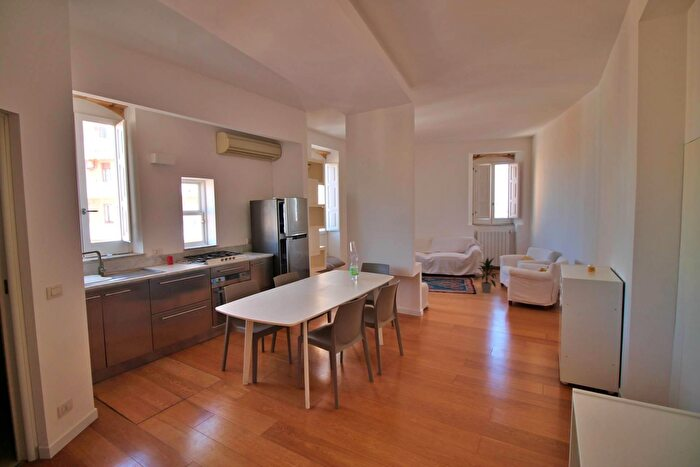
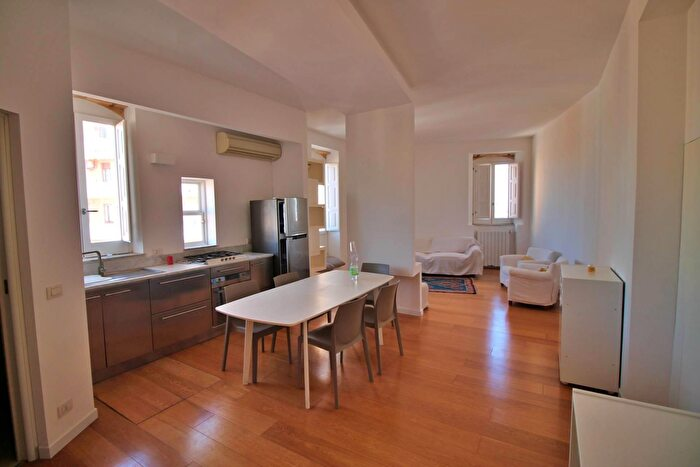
- indoor plant (486, 274)
